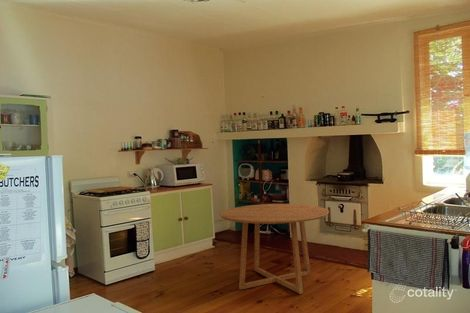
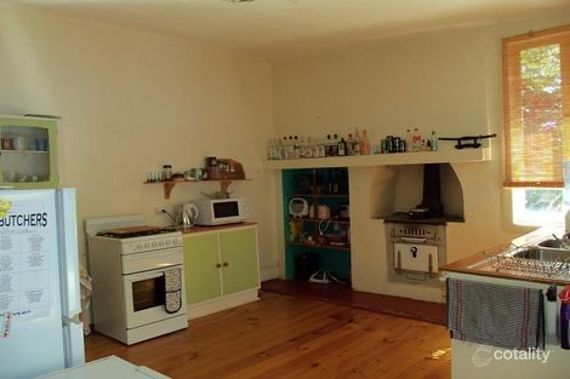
- dining table (258, 246)
